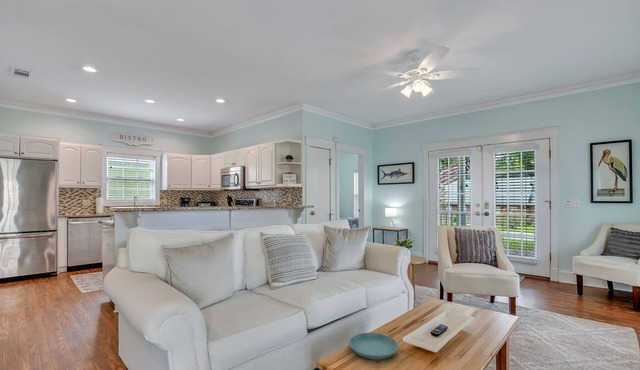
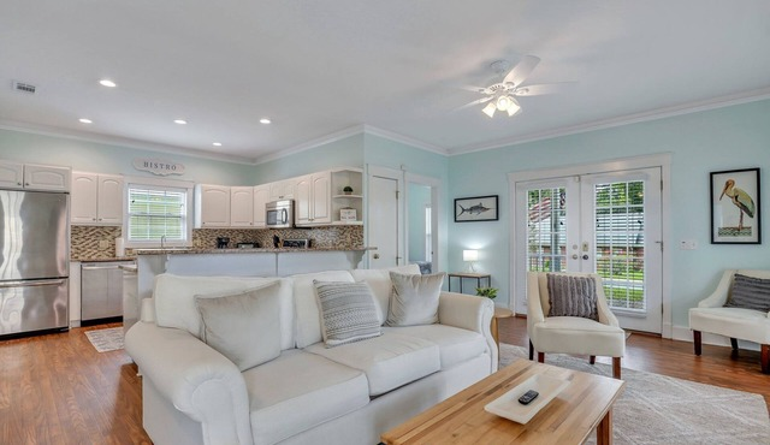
- saucer (373, 346)
